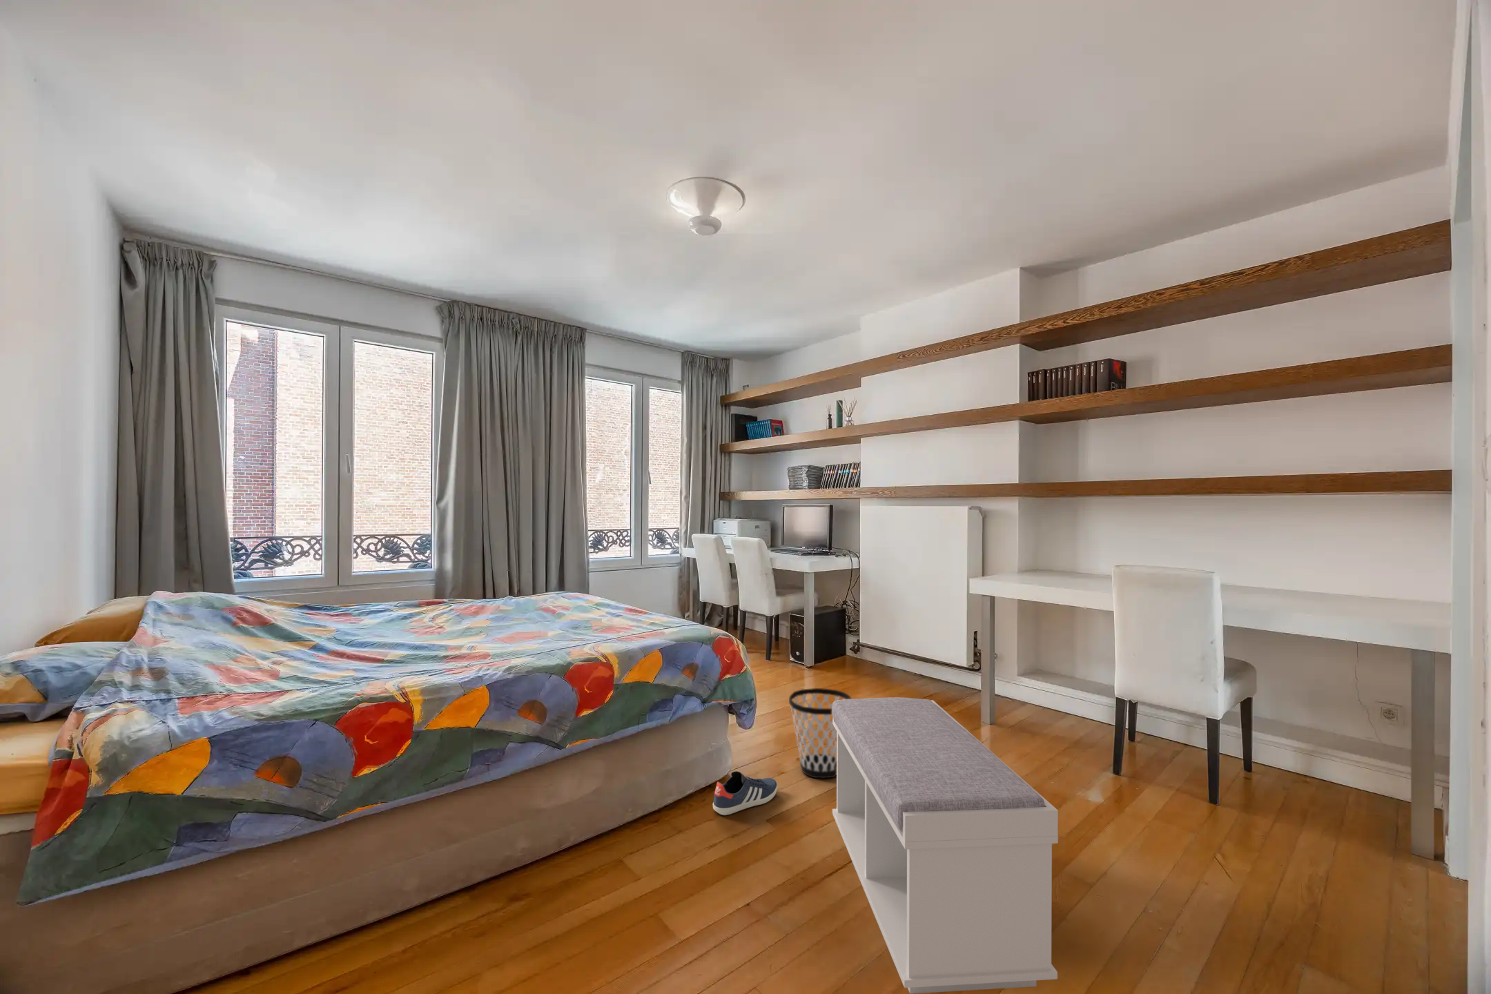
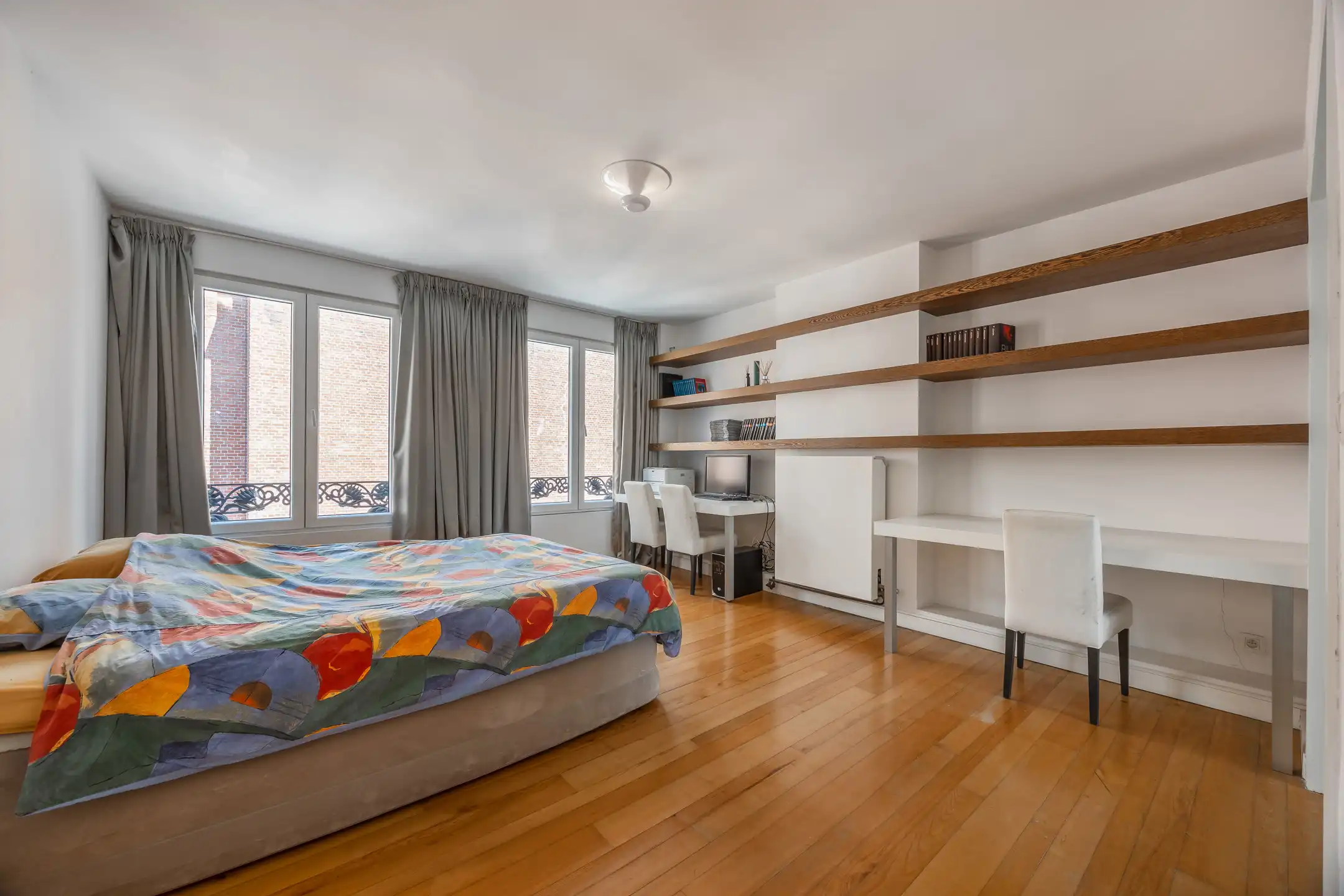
- bench (920, 816)
- sneaker (747, 785)
- wastebasket (823, 733)
